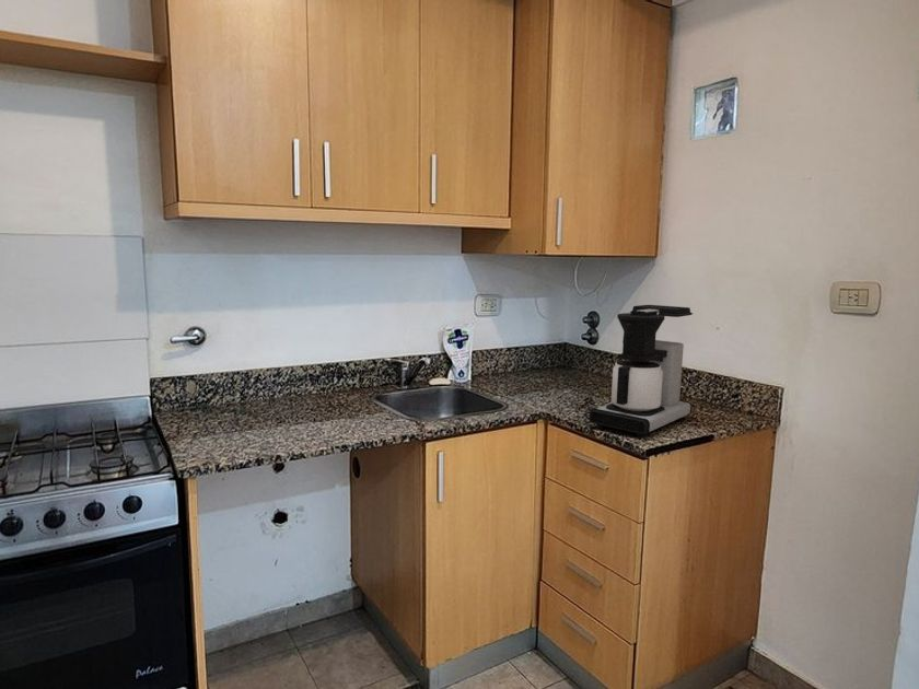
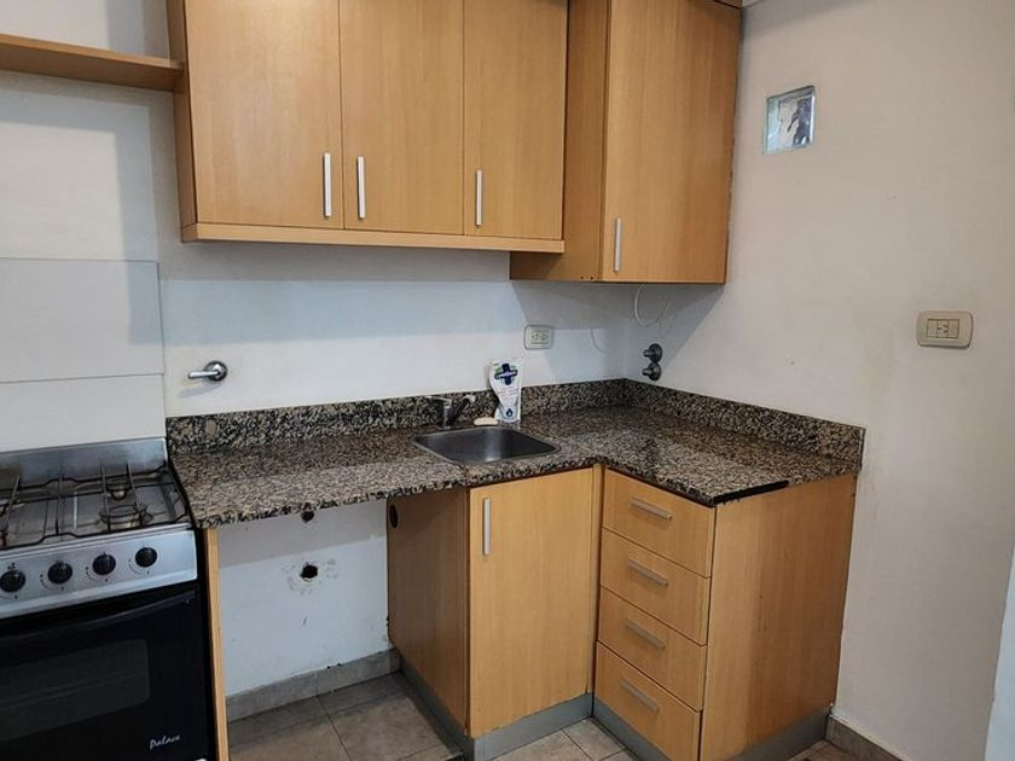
- coffee maker (644, 365)
